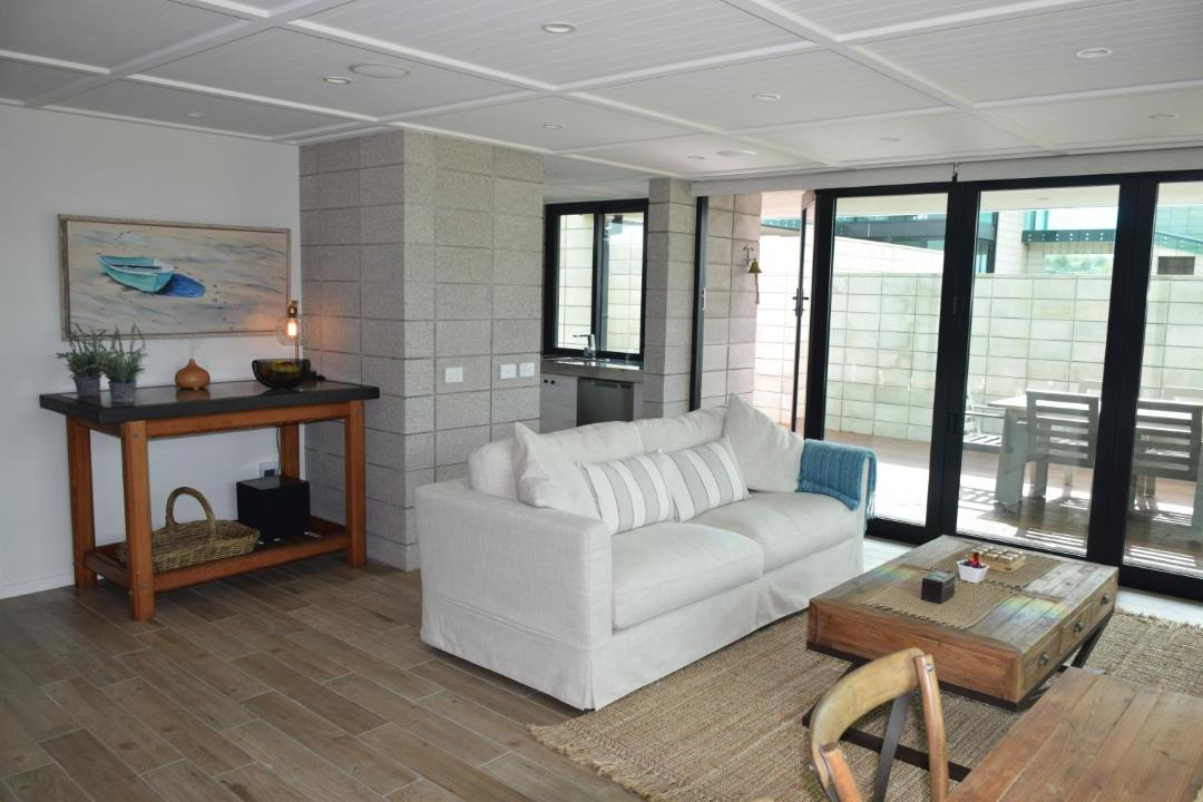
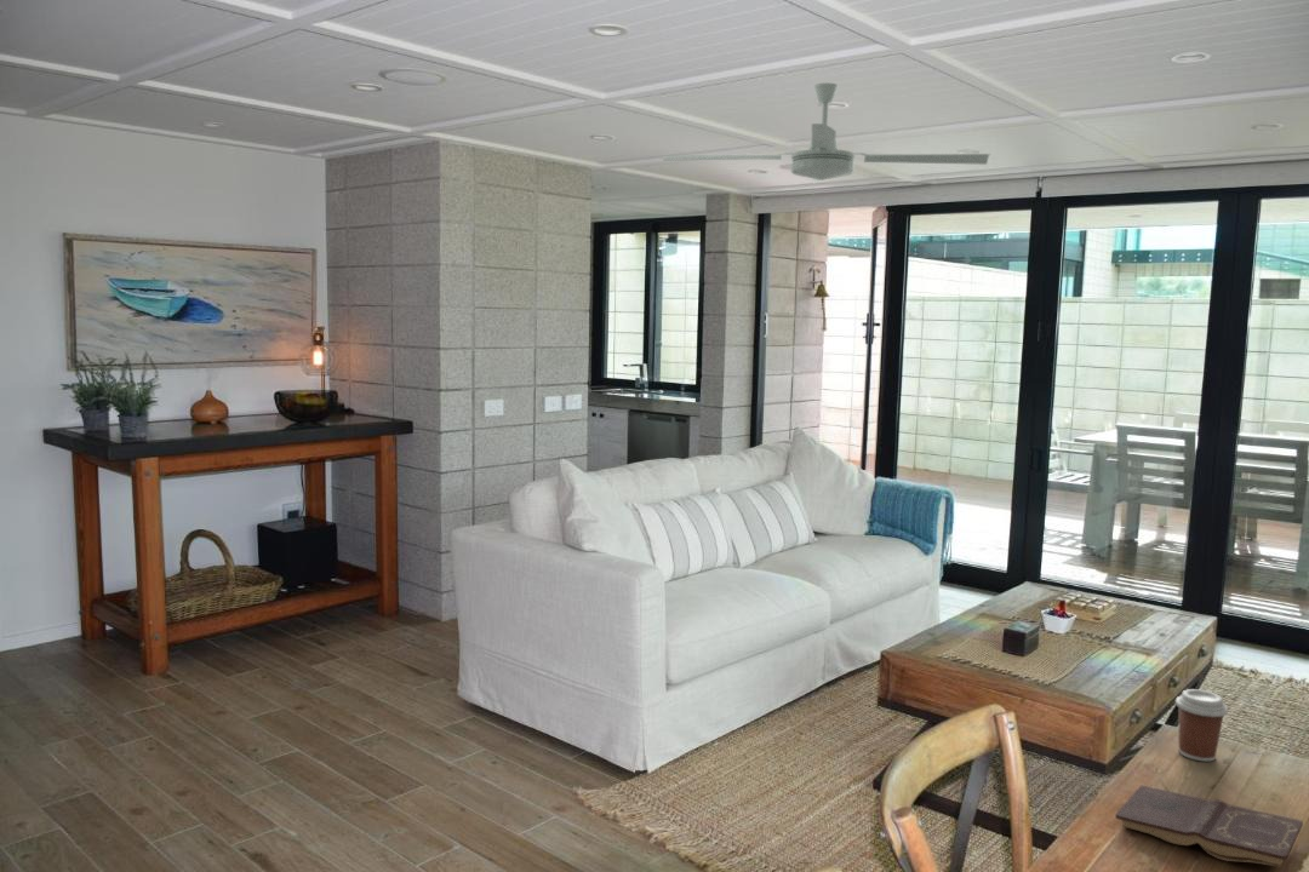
+ ceiling fan (823, 132)
+ book (1207, 822)
+ coffee cup (1199, 724)
